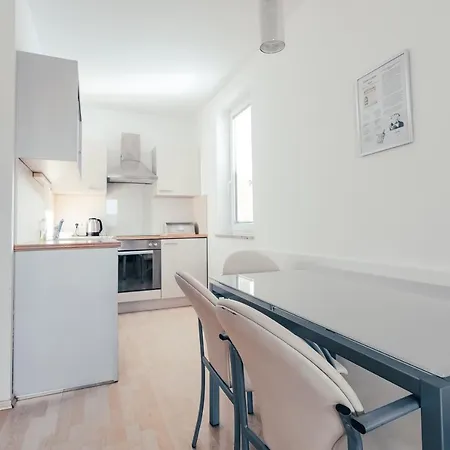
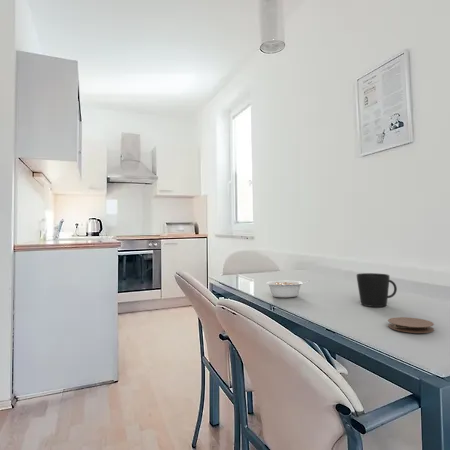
+ legume (286, 287)
+ coaster (410, 324)
+ cup (376, 289)
